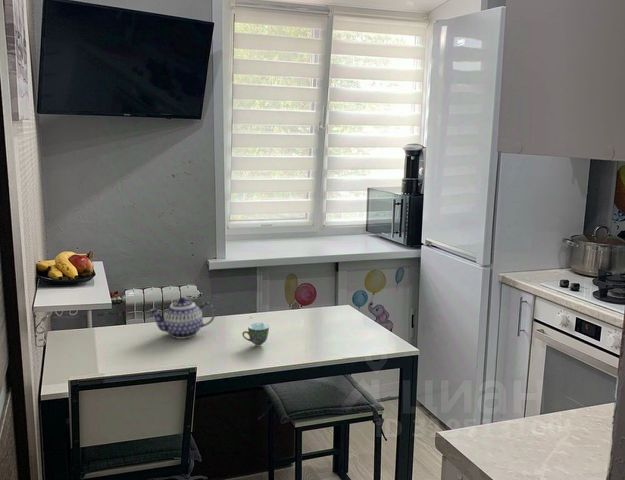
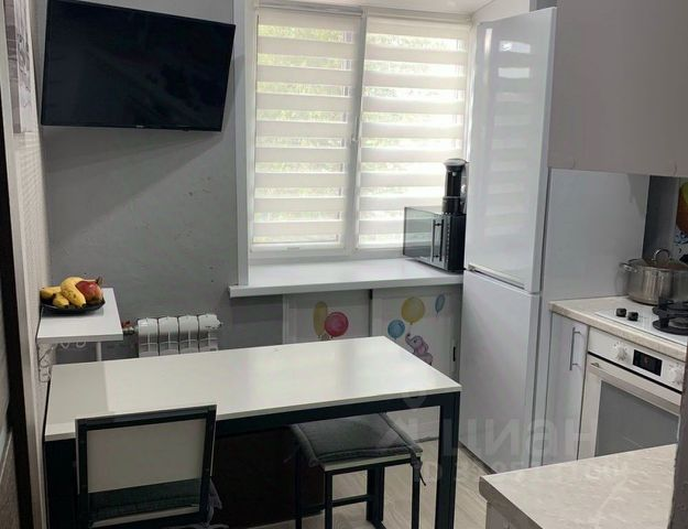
- teapot (183, 316)
- teacup (255, 333)
